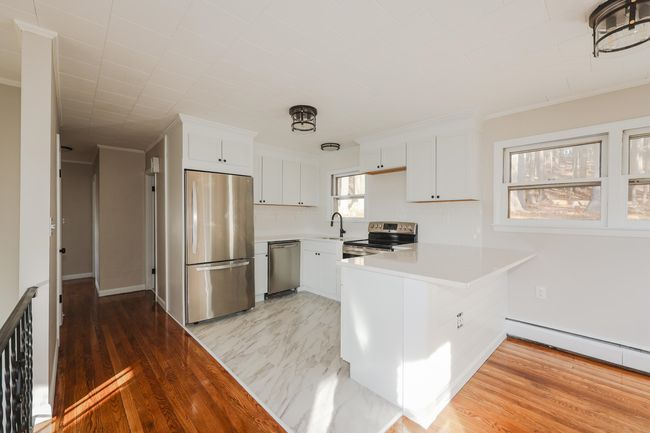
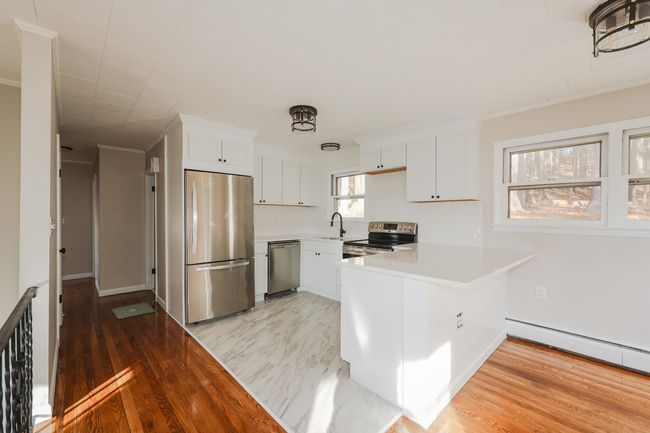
+ rug (133, 309)
